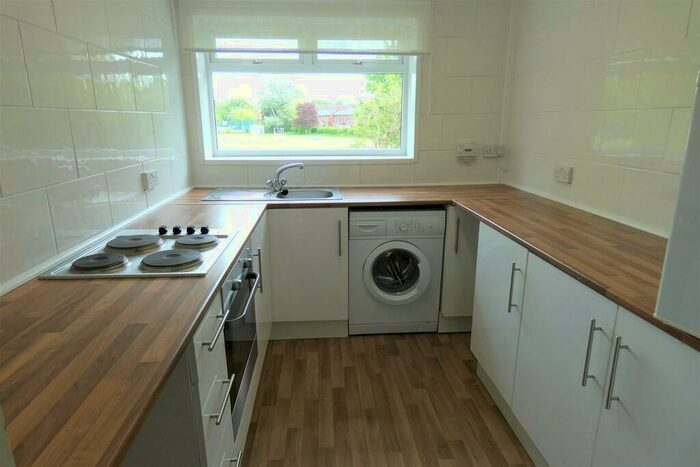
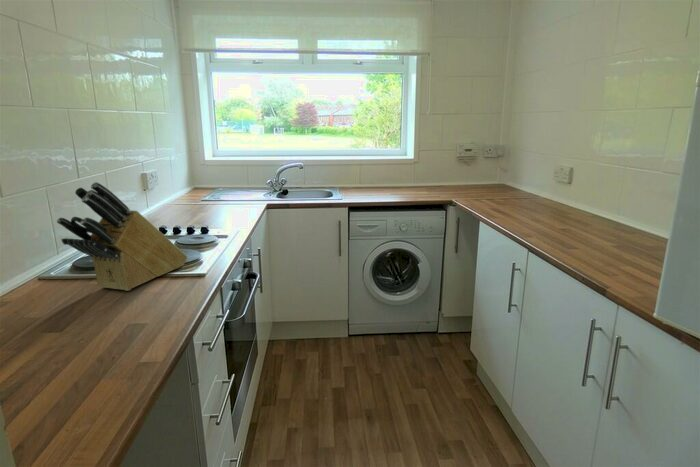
+ knife block (128, 230)
